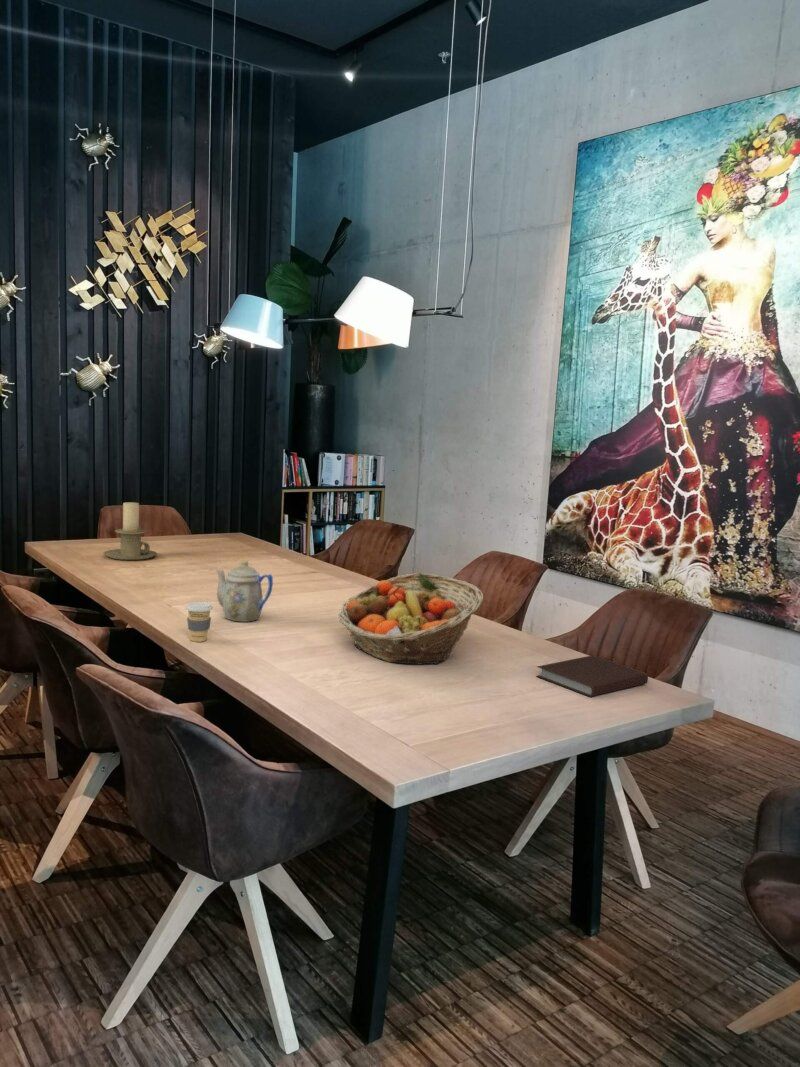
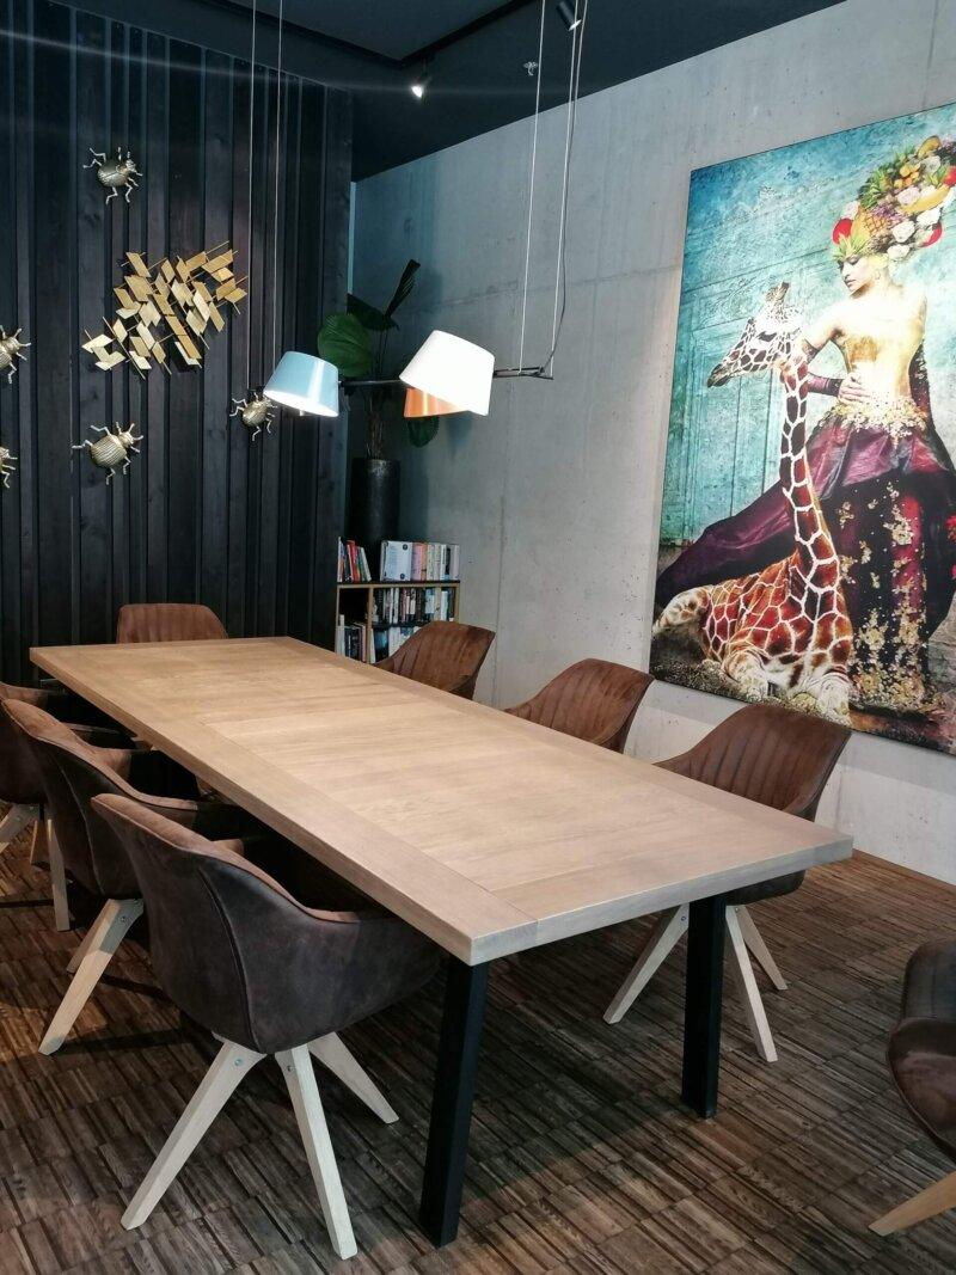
- fruit basket (409, 615)
- coffee cup (198, 622)
- teapot (243, 589)
- notebook (592, 675)
- candle holder (130, 529)
